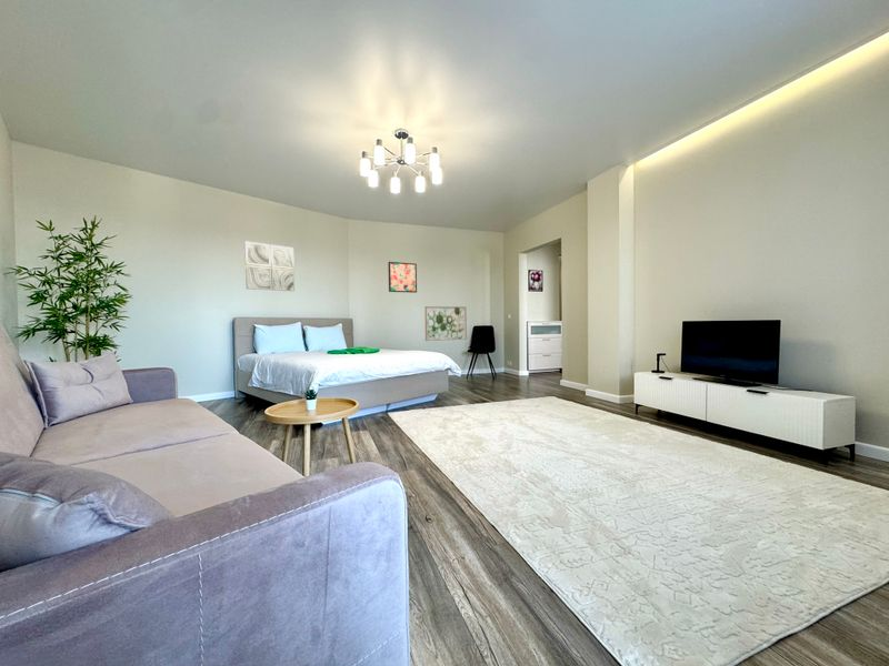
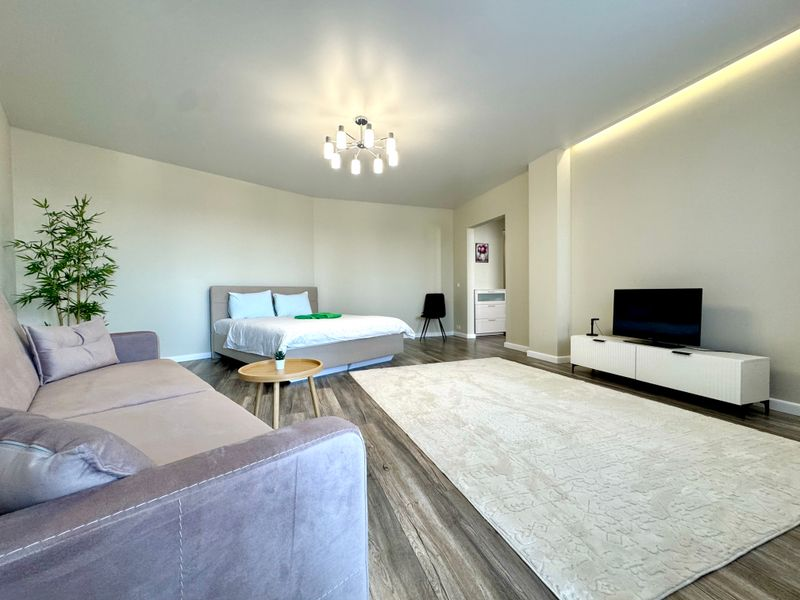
- wall art (446, 323)
- wall art (271, 266)
- wall art (402, 278)
